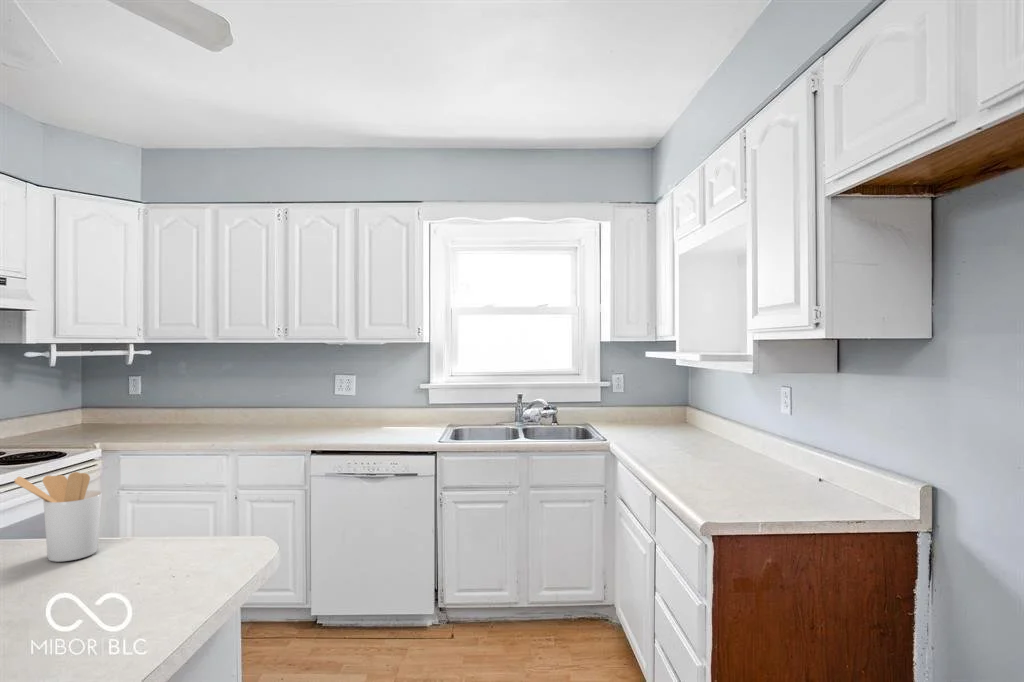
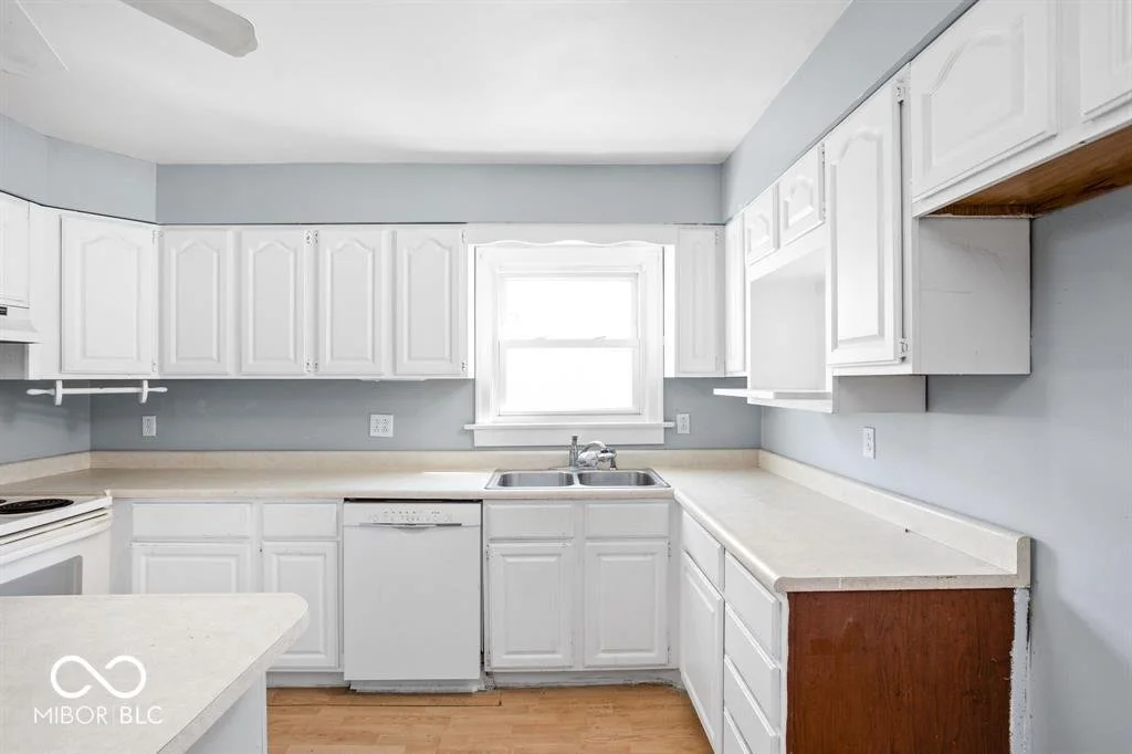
- utensil holder (57, 513)
